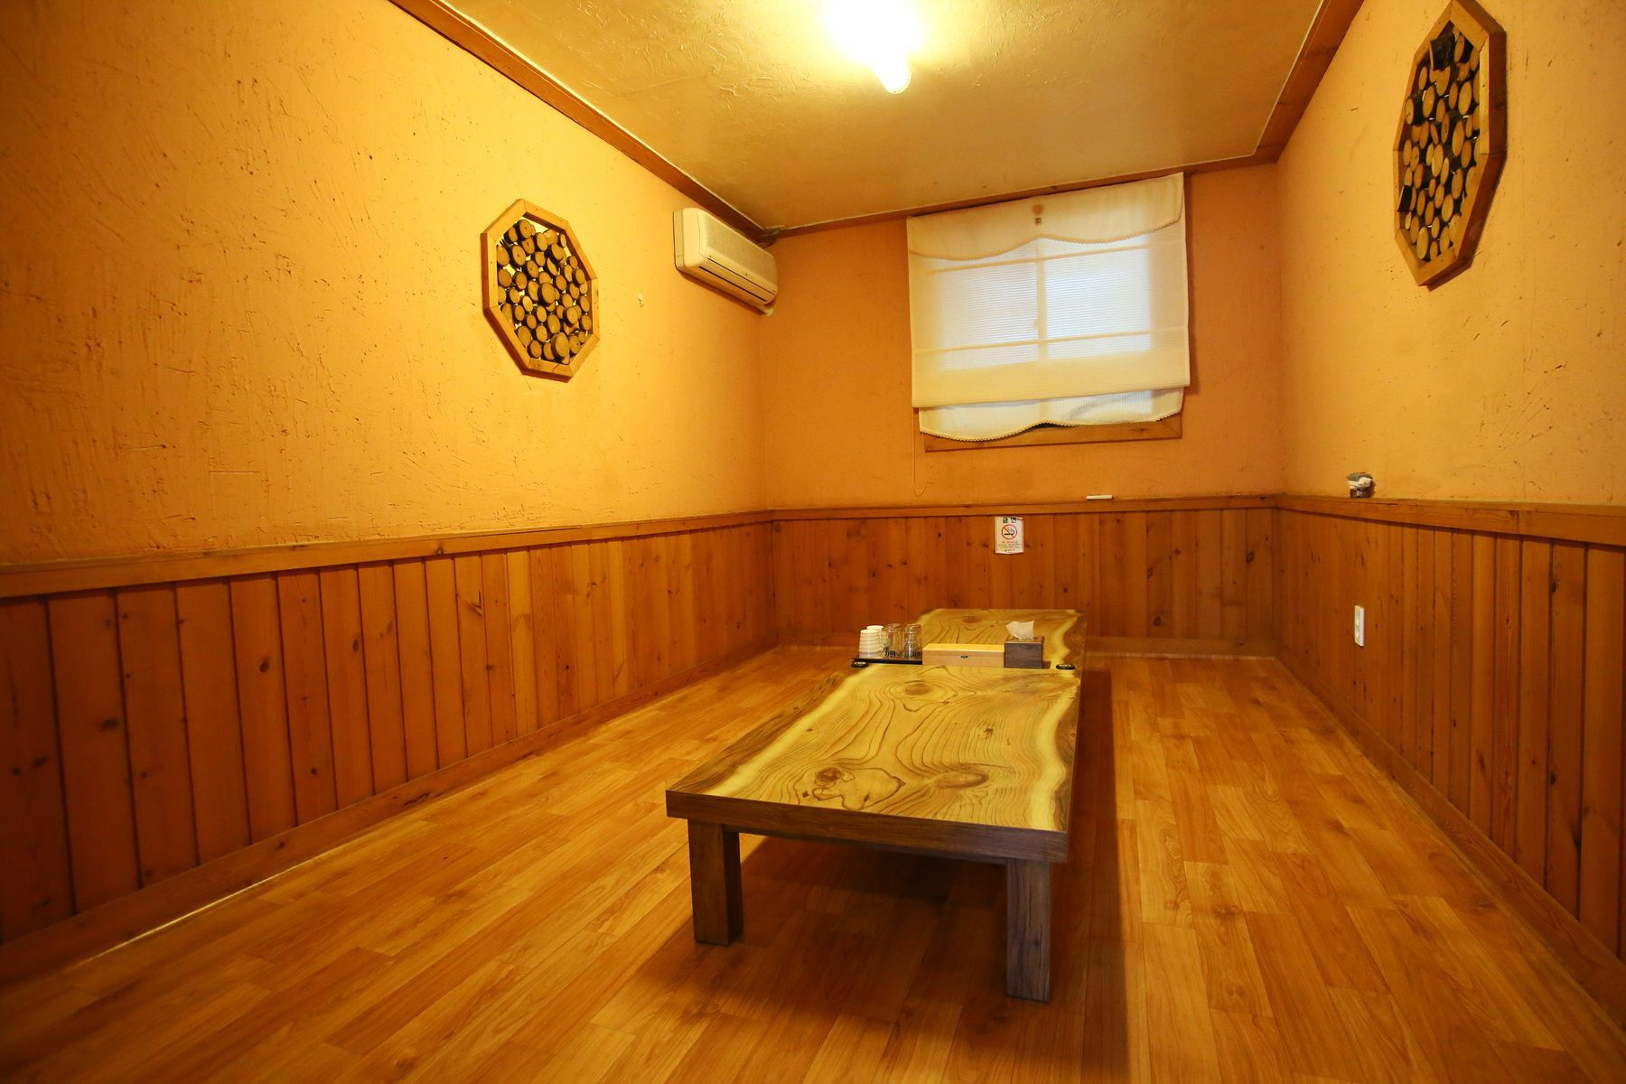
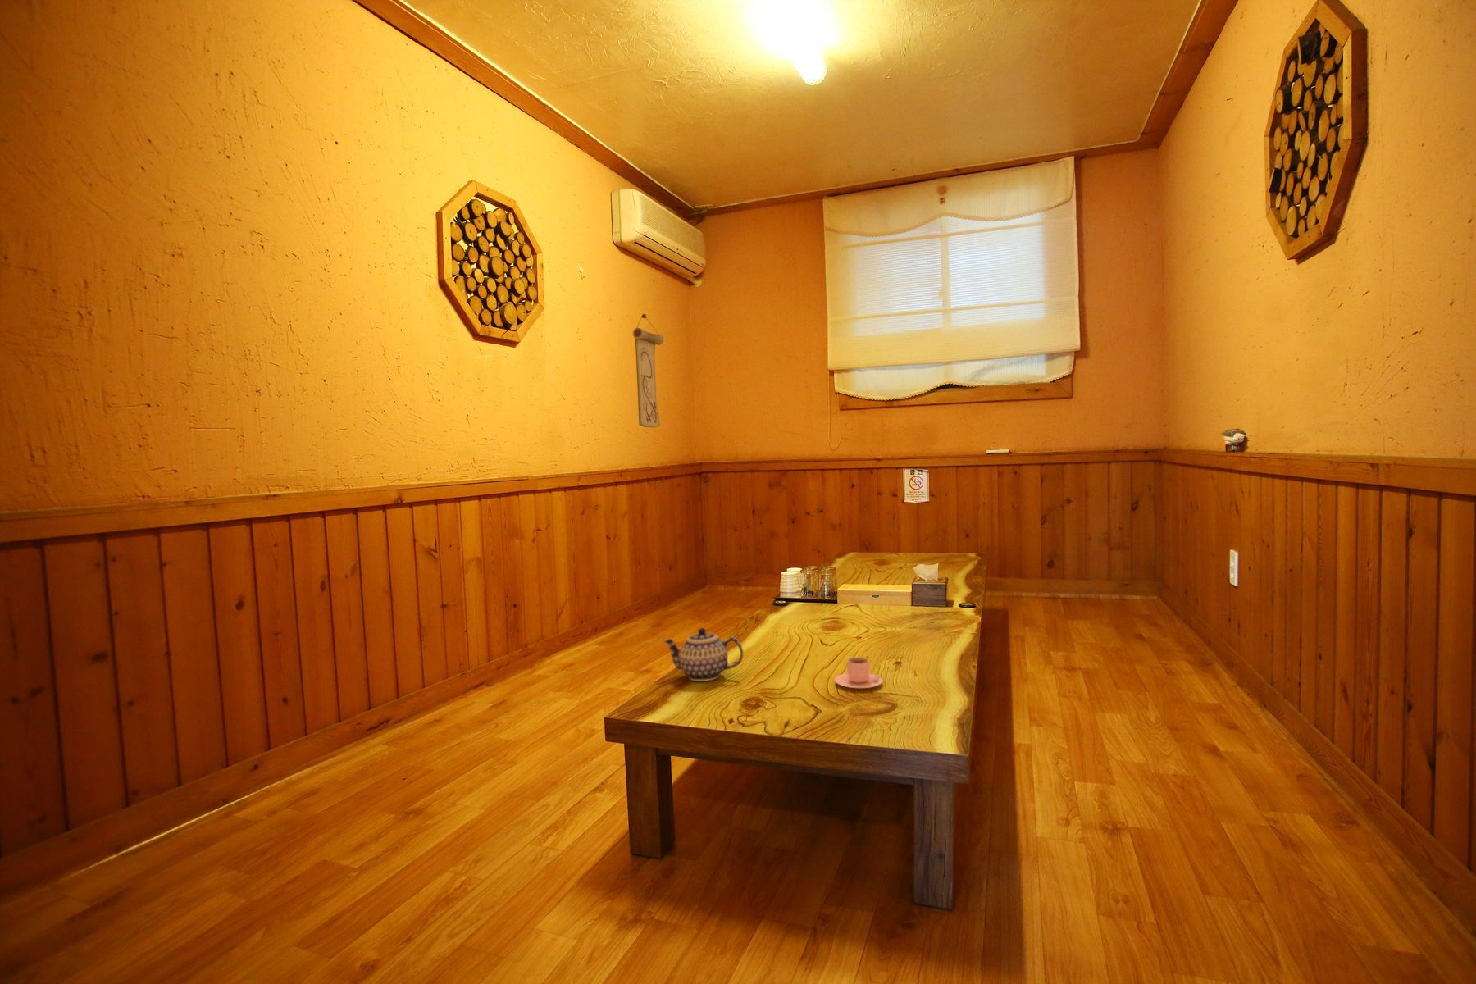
+ teacup (858, 658)
+ teapot (703, 652)
+ wall scroll (649, 370)
